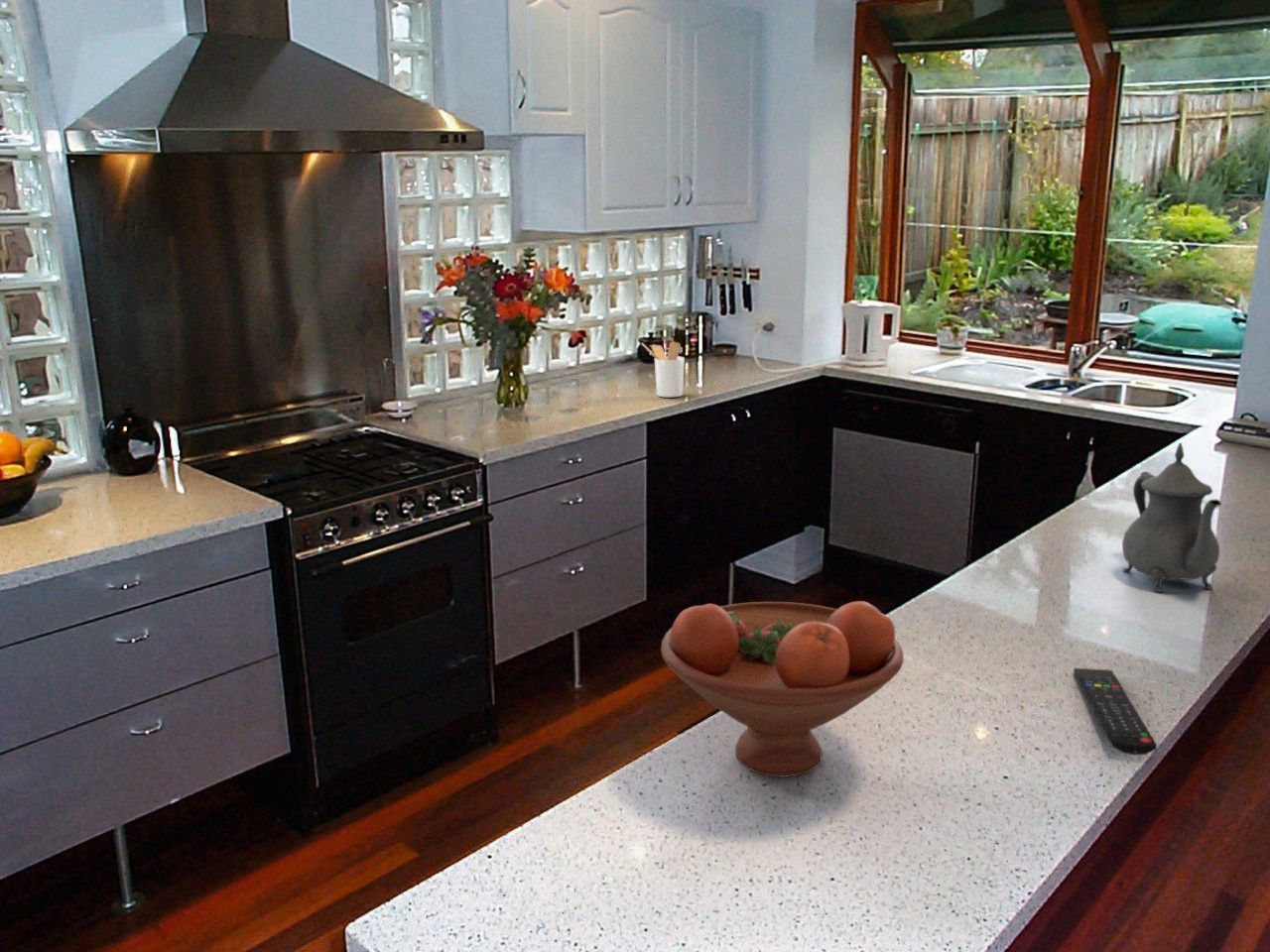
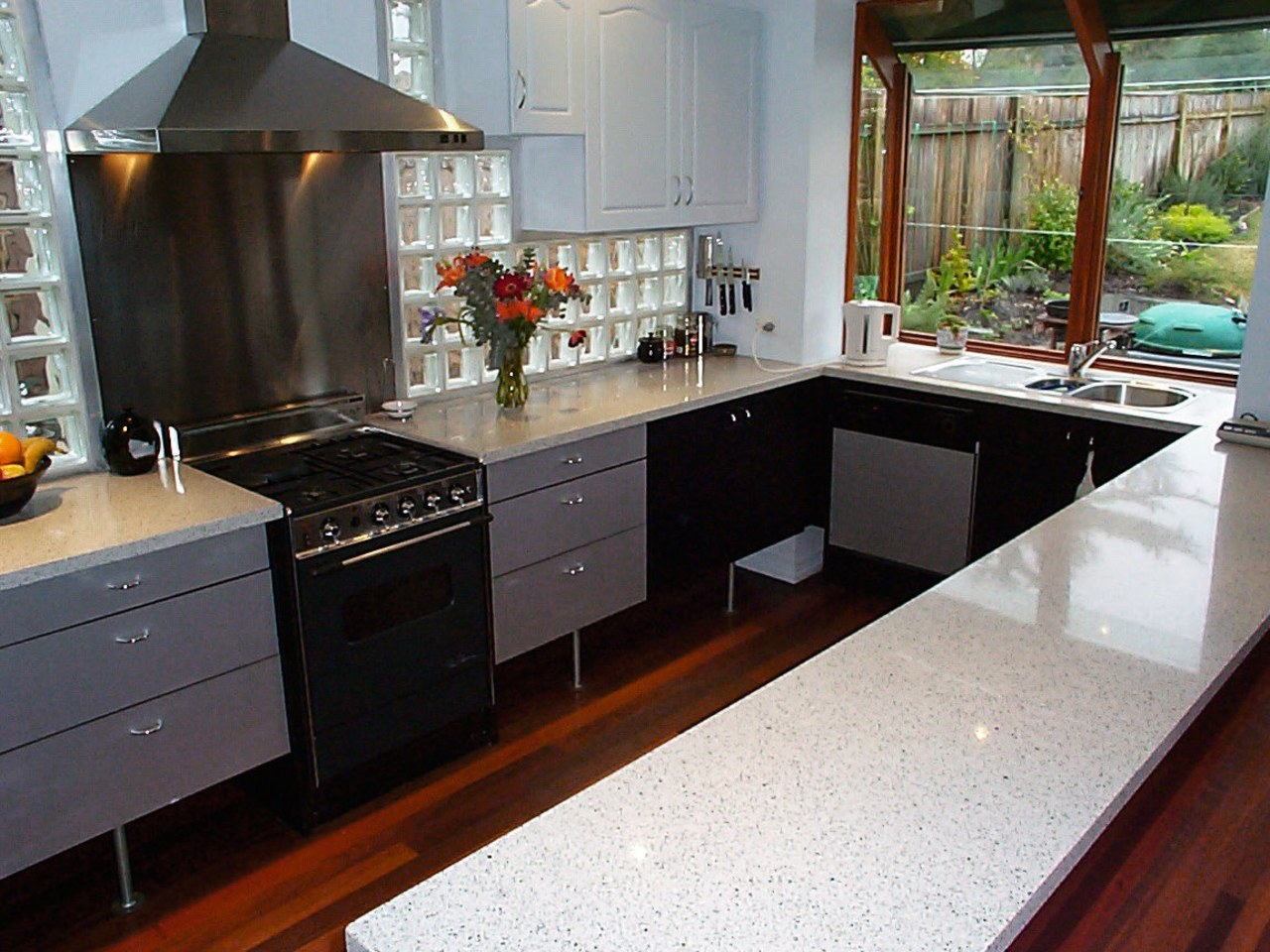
- teapot (1173, 512)
- remote control (1112, 708)
- fruit bowl (780, 678)
- utensil holder (662, 368)
